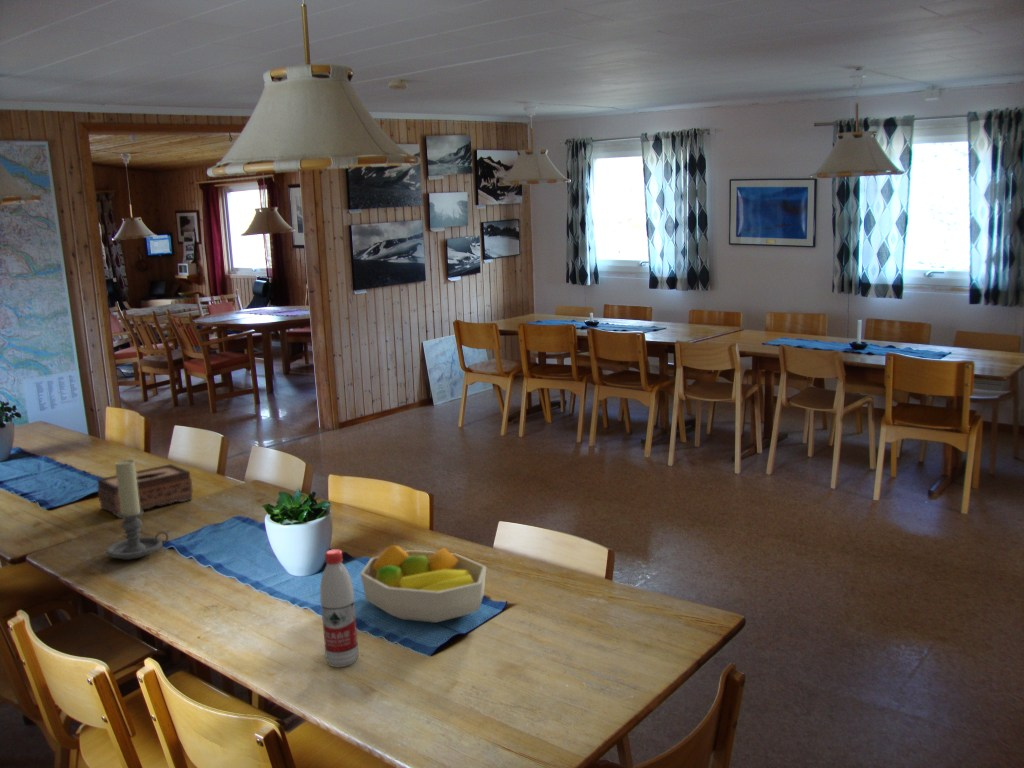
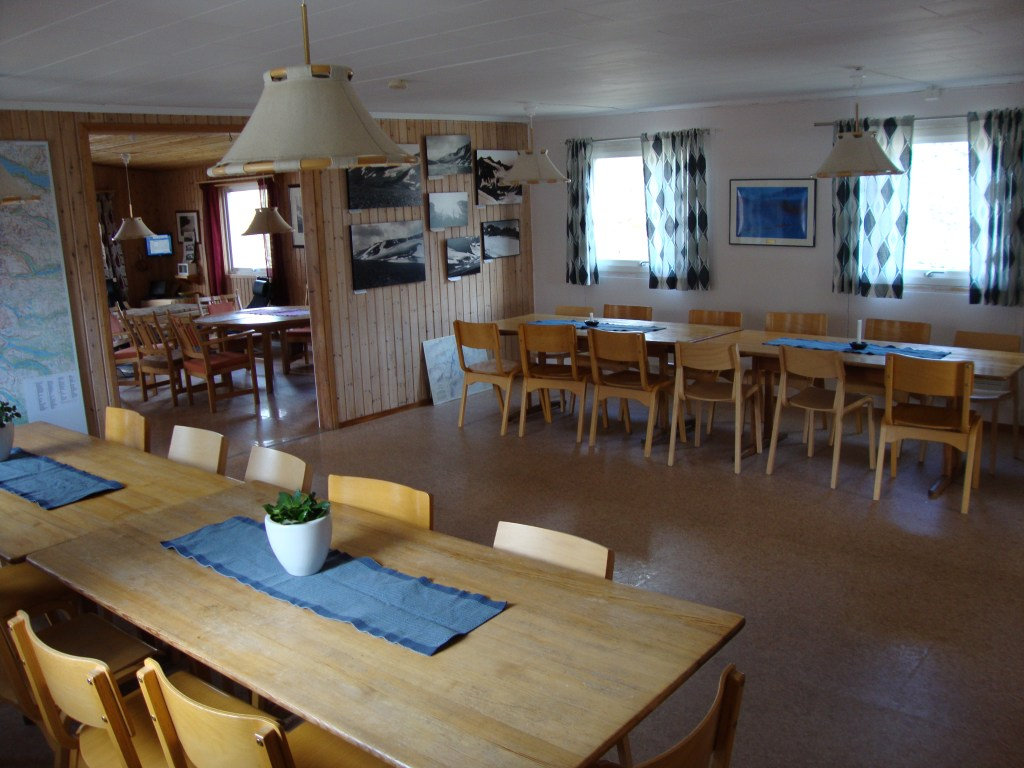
- fruit bowl (423, 579)
- tissue box (145, 489)
- water bottle (338, 607)
- candle holder (135, 505)
